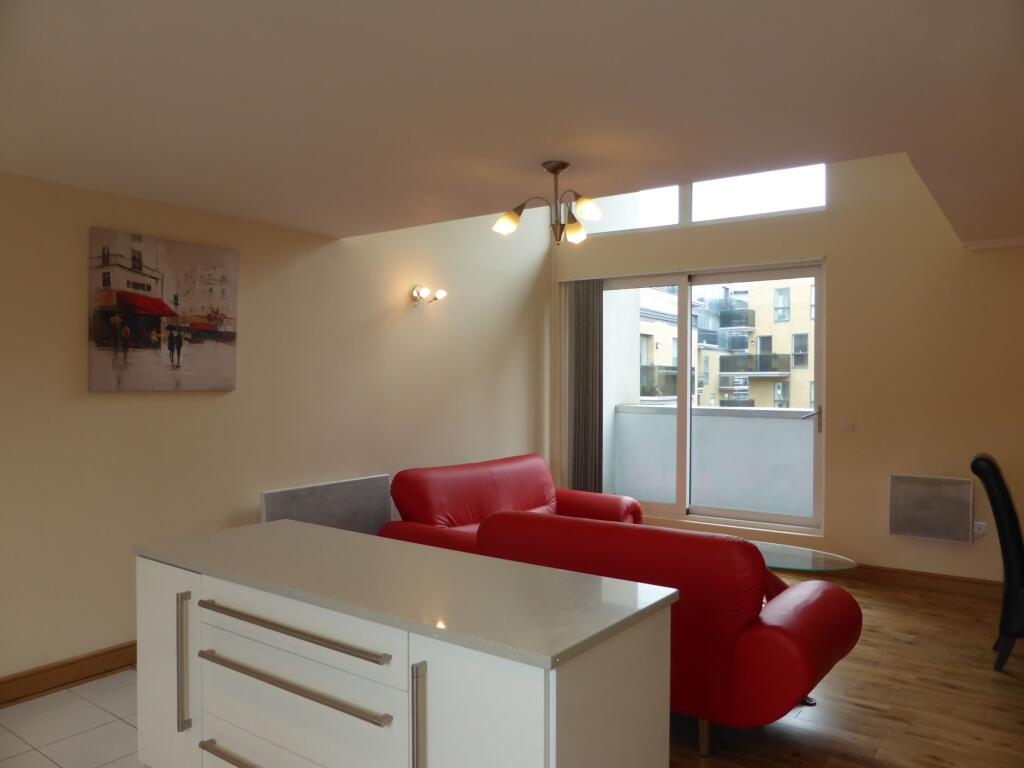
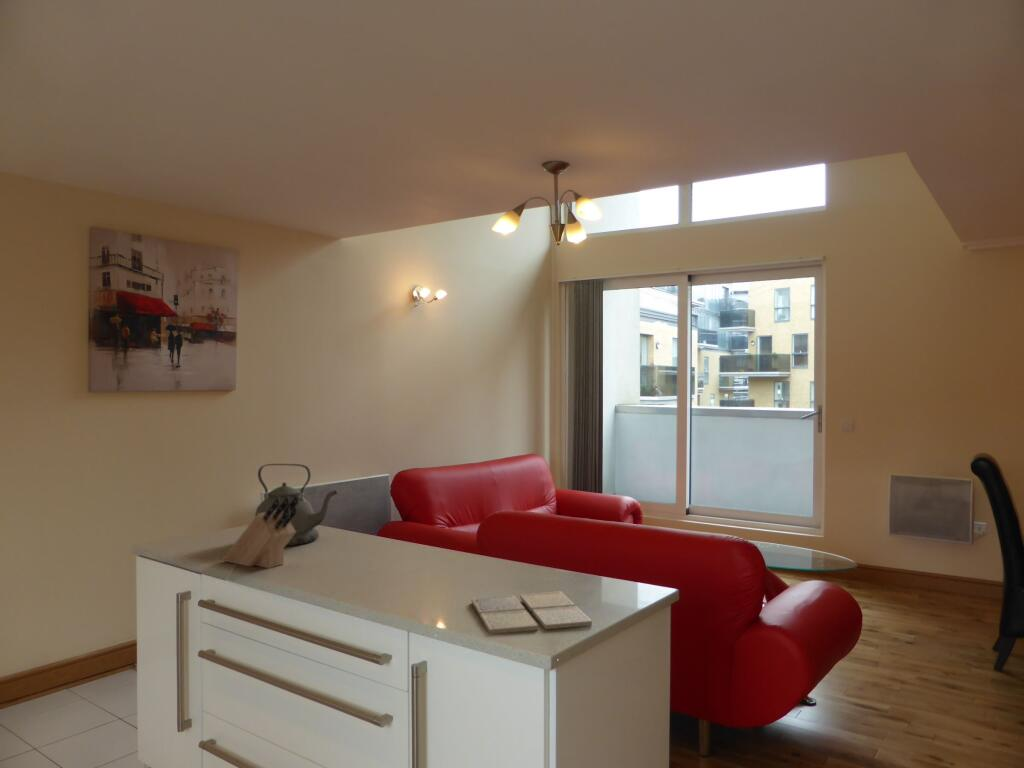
+ kettle (290, 501)
+ drink coaster (527, 612)
+ knife block (263, 528)
